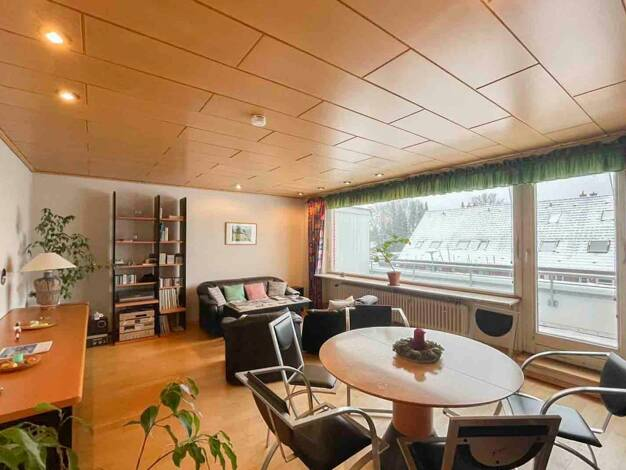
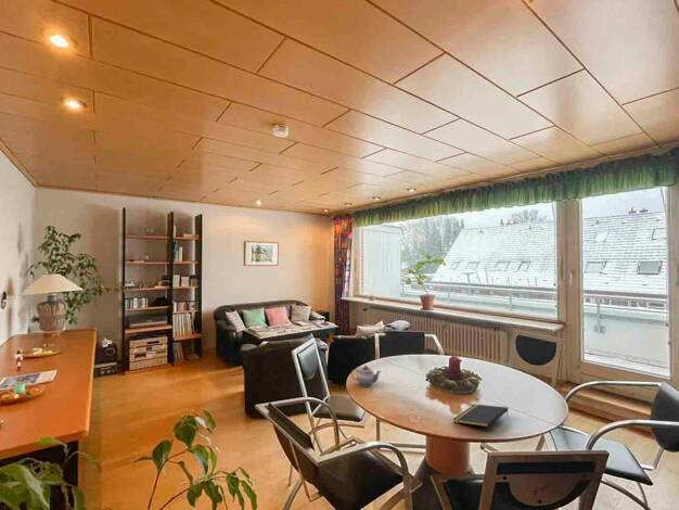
+ teapot (366, 374)
+ notepad (481, 415)
